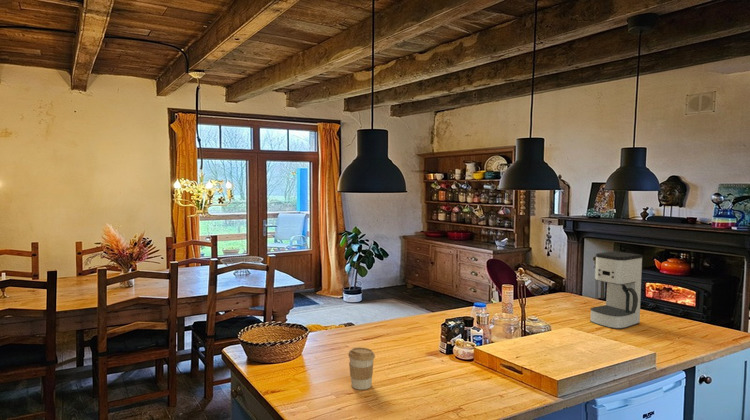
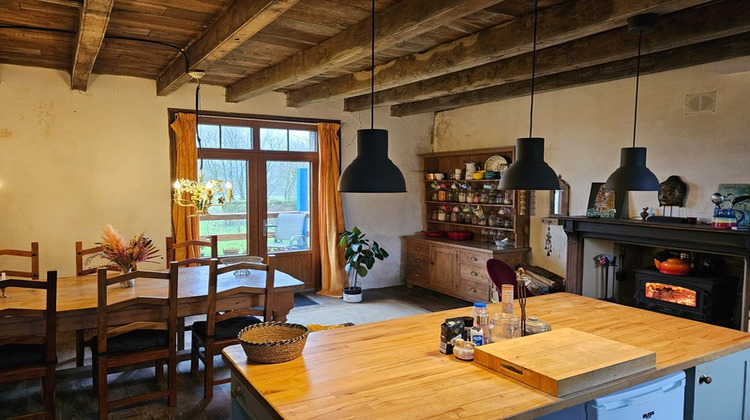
- coffee cup (361, 367)
- coffee maker (617, 289)
